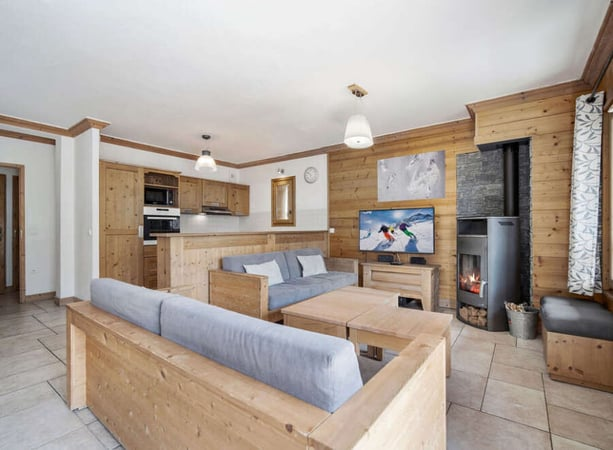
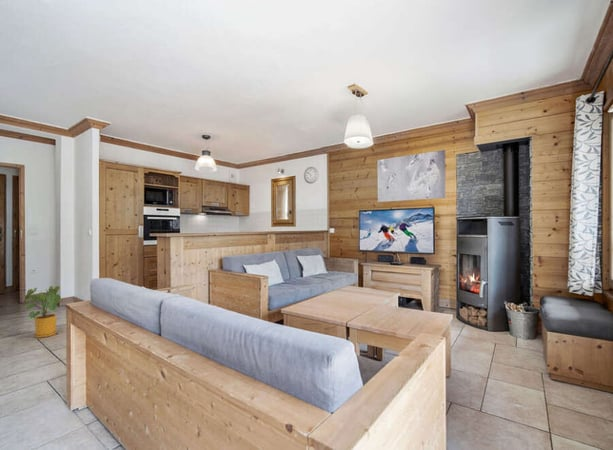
+ house plant (43, 311)
